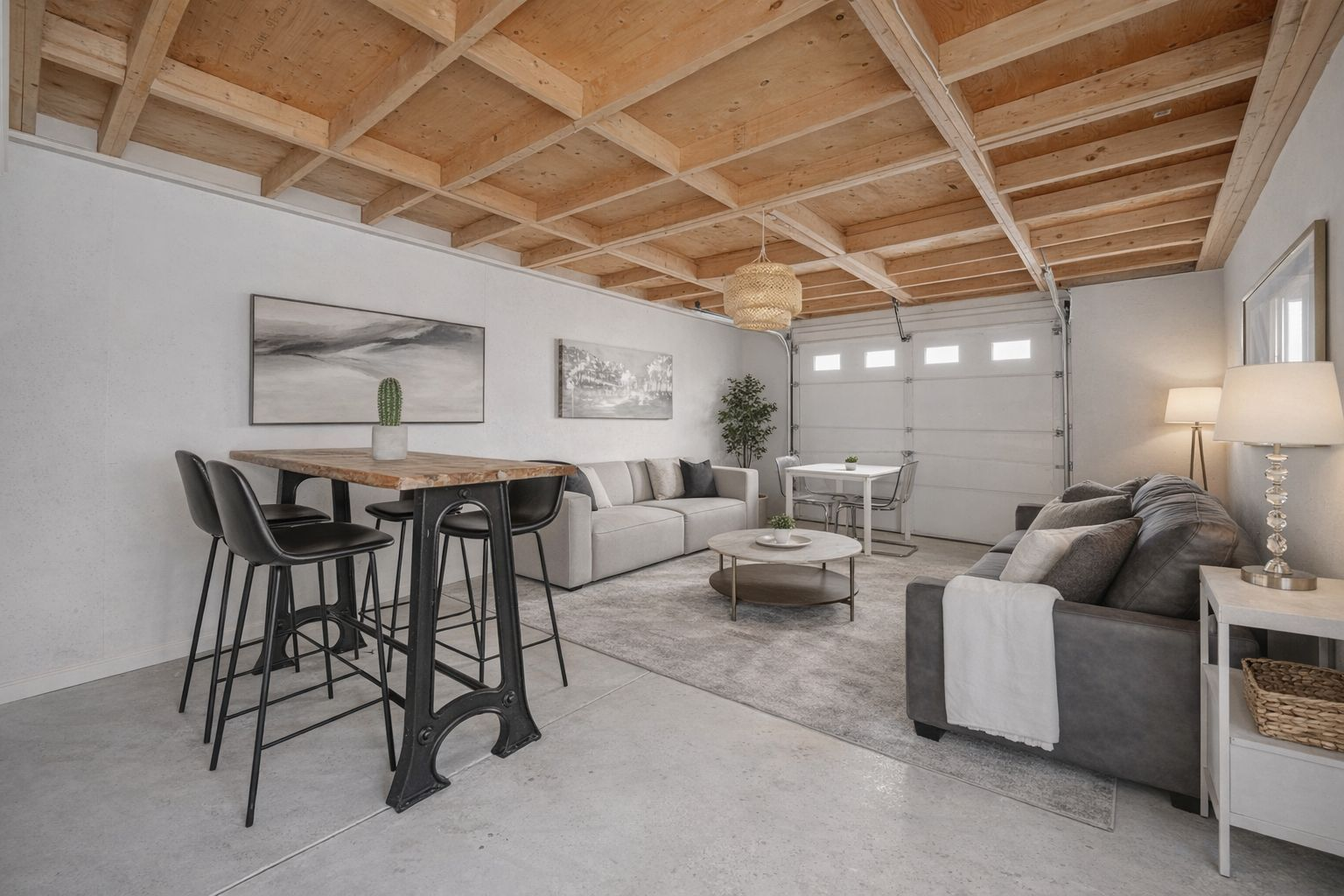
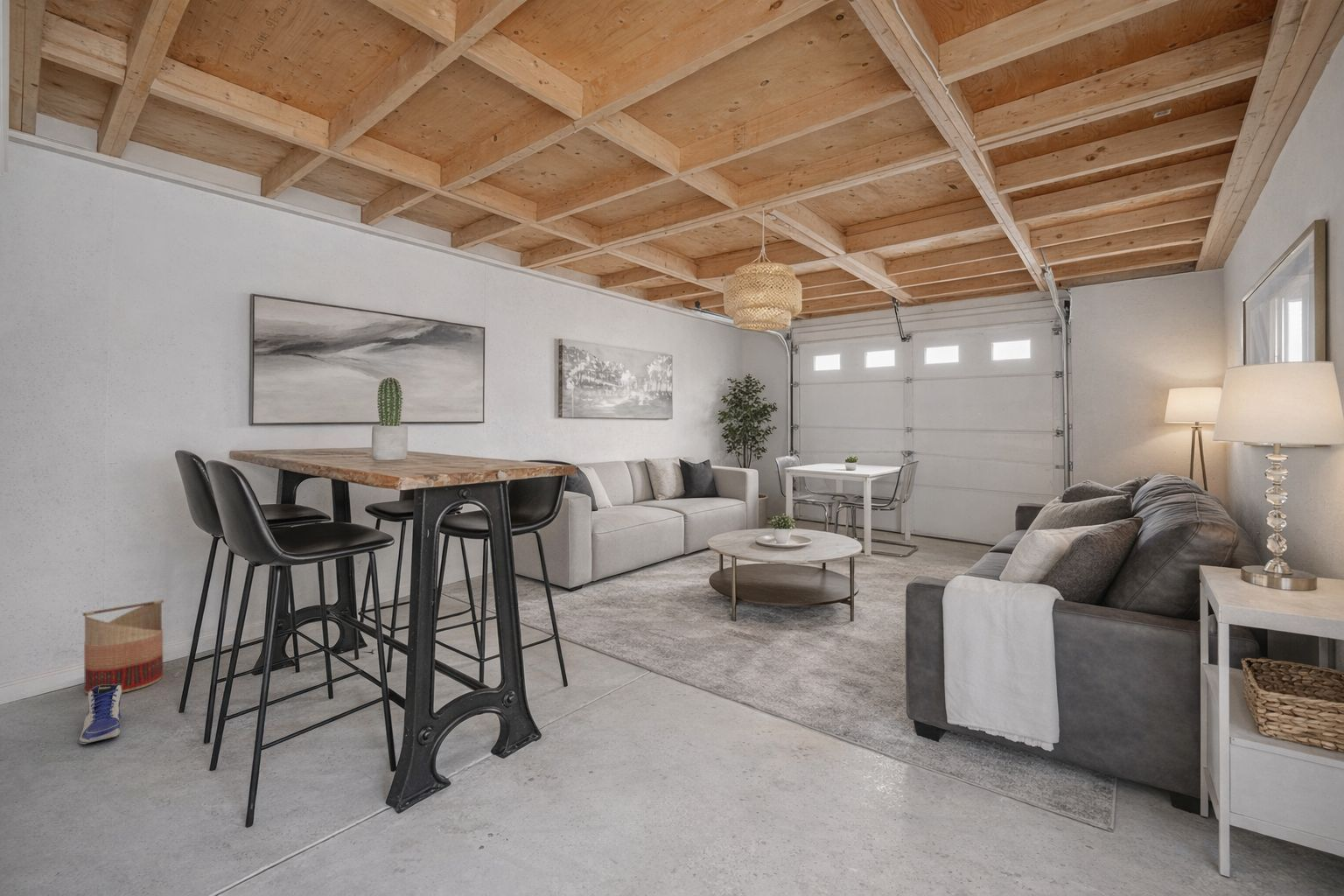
+ sneaker (101, 710)
+ basket (124, 645)
